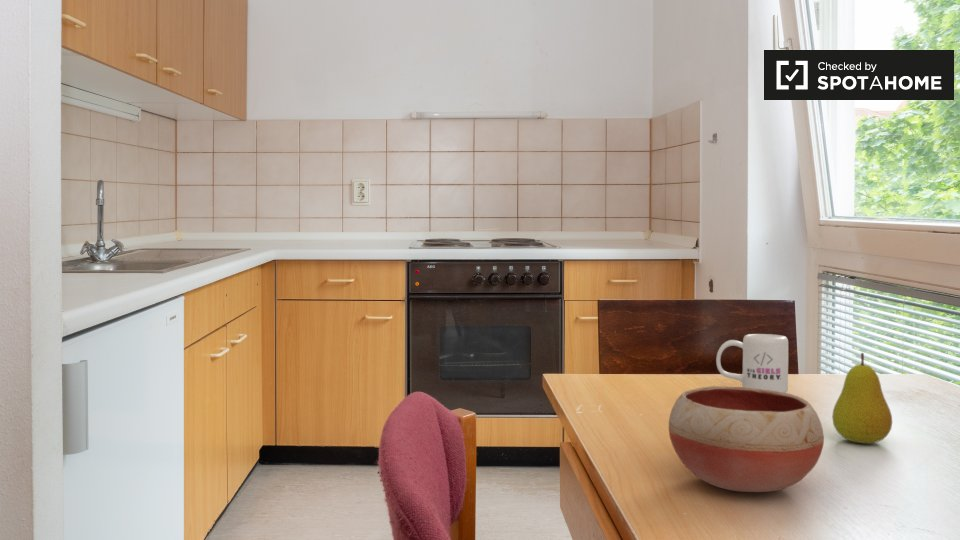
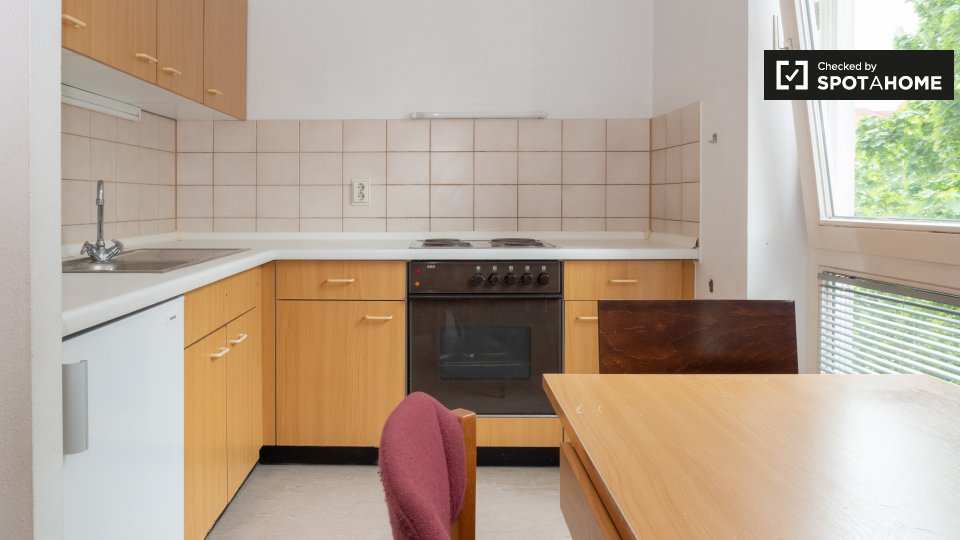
- mug (751, 362)
- bowl (743, 440)
- fruit (862, 396)
